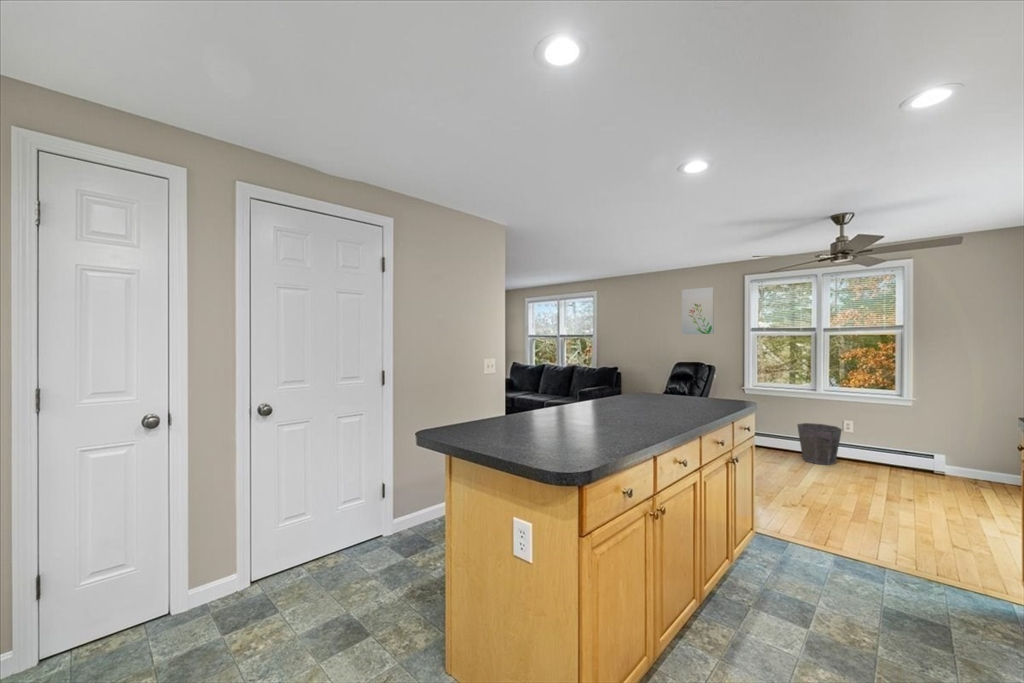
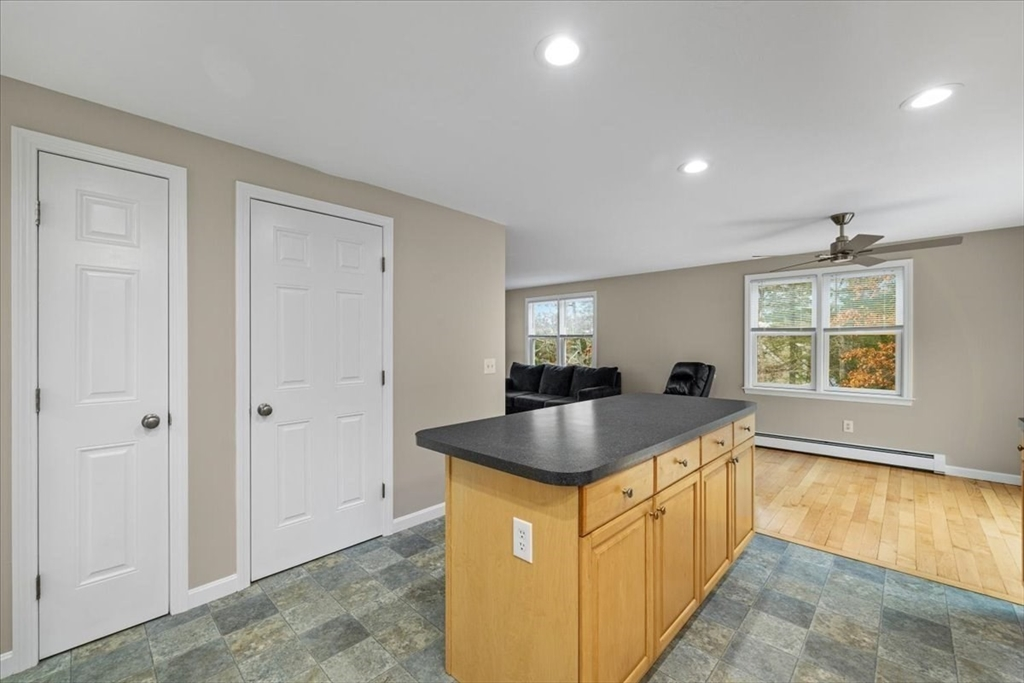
- waste bin (818, 443)
- wall art (697, 311)
